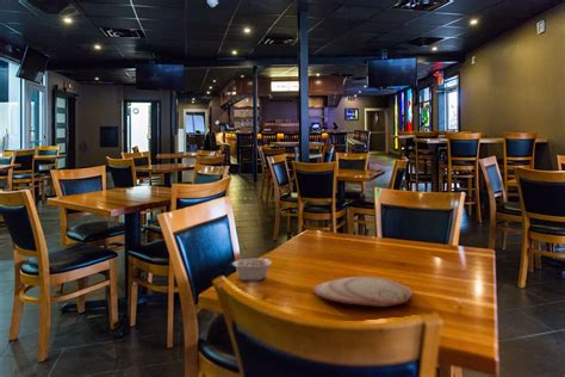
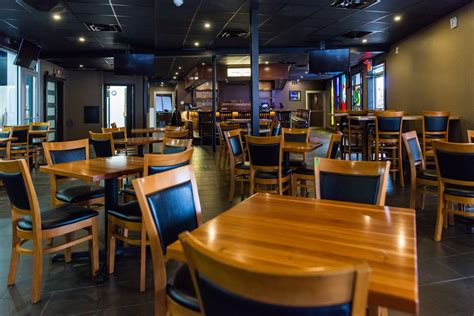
- legume (252, 268)
- plate (361, 286)
